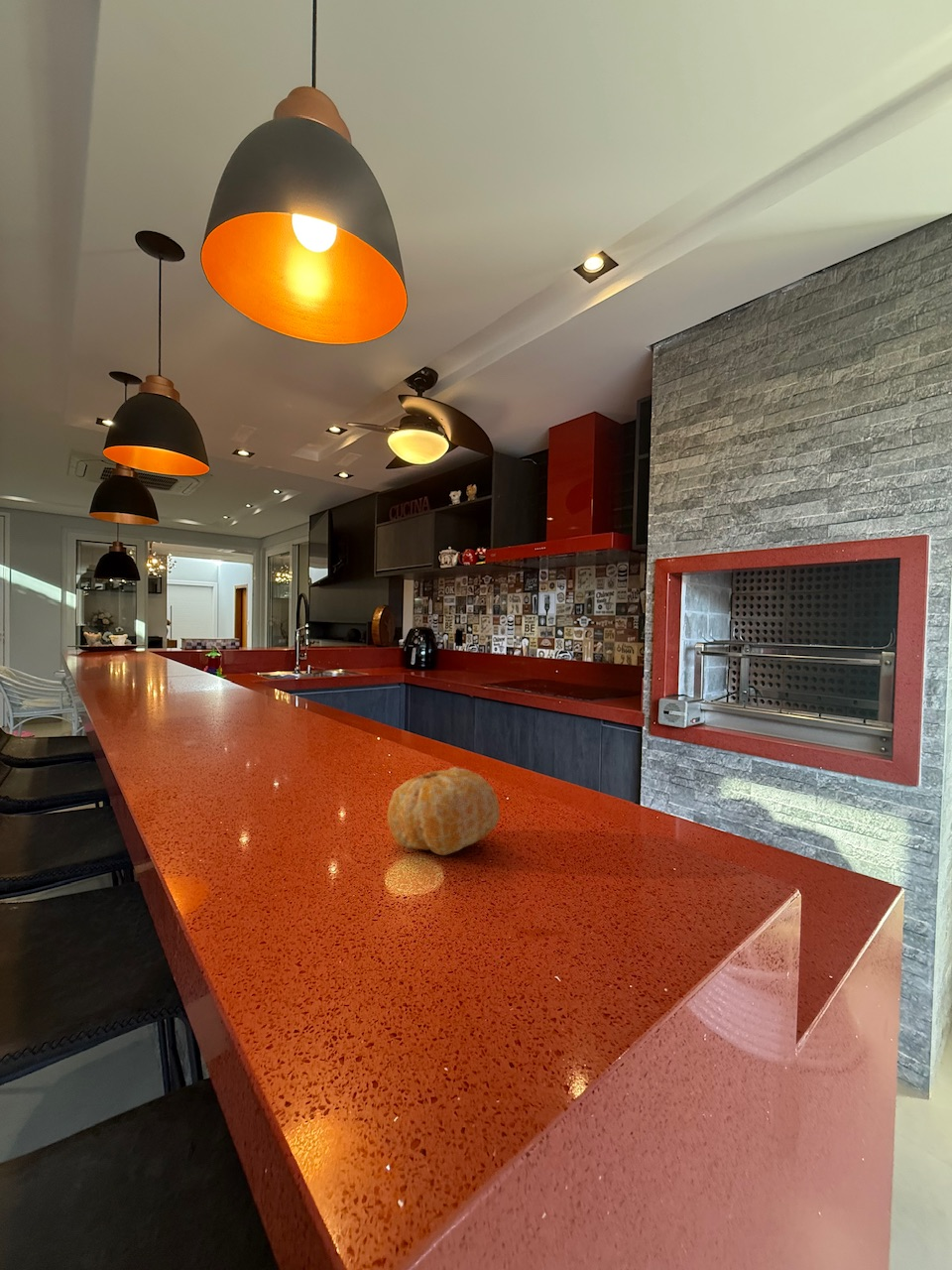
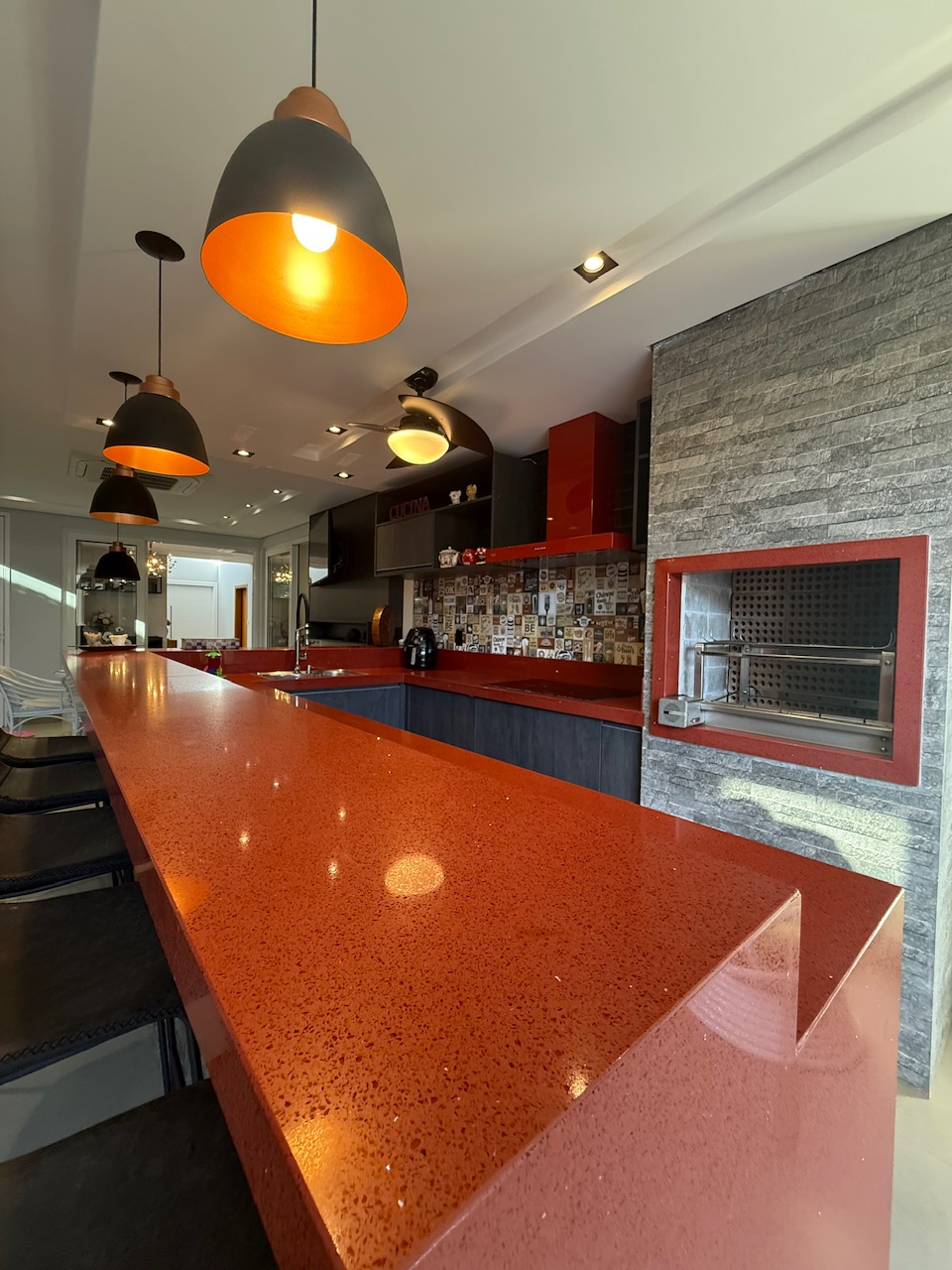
- fruit (444, 806)
